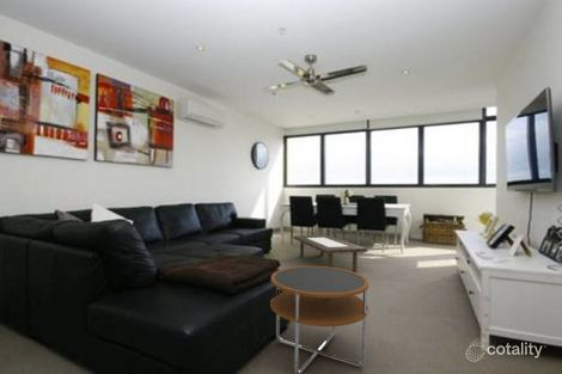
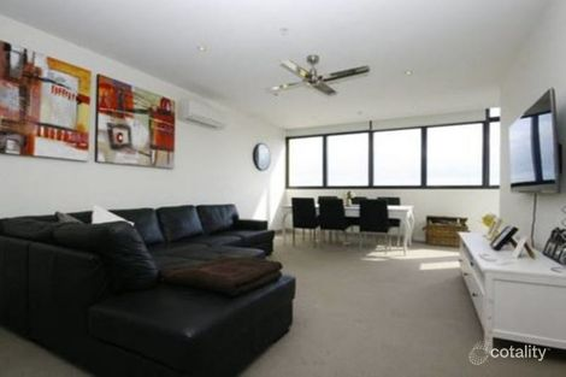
- coffee table (325, 252)
- side table (318, 315)
